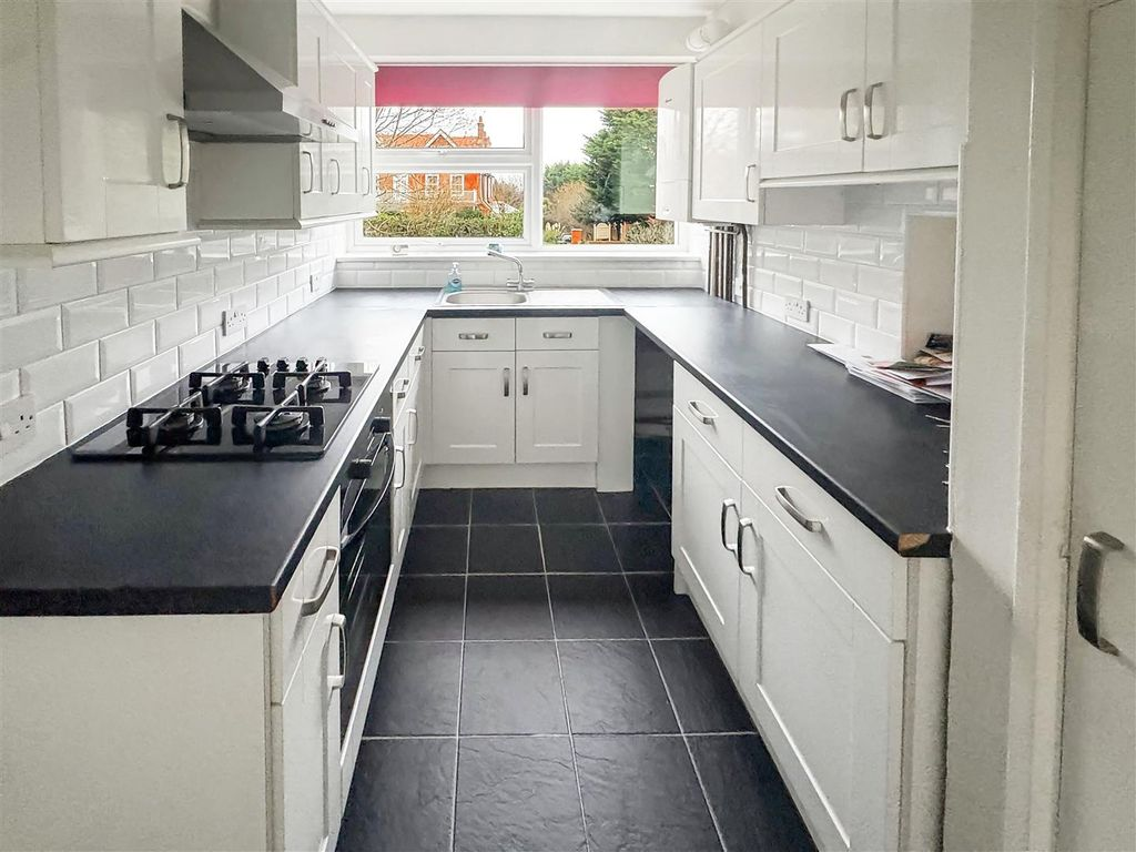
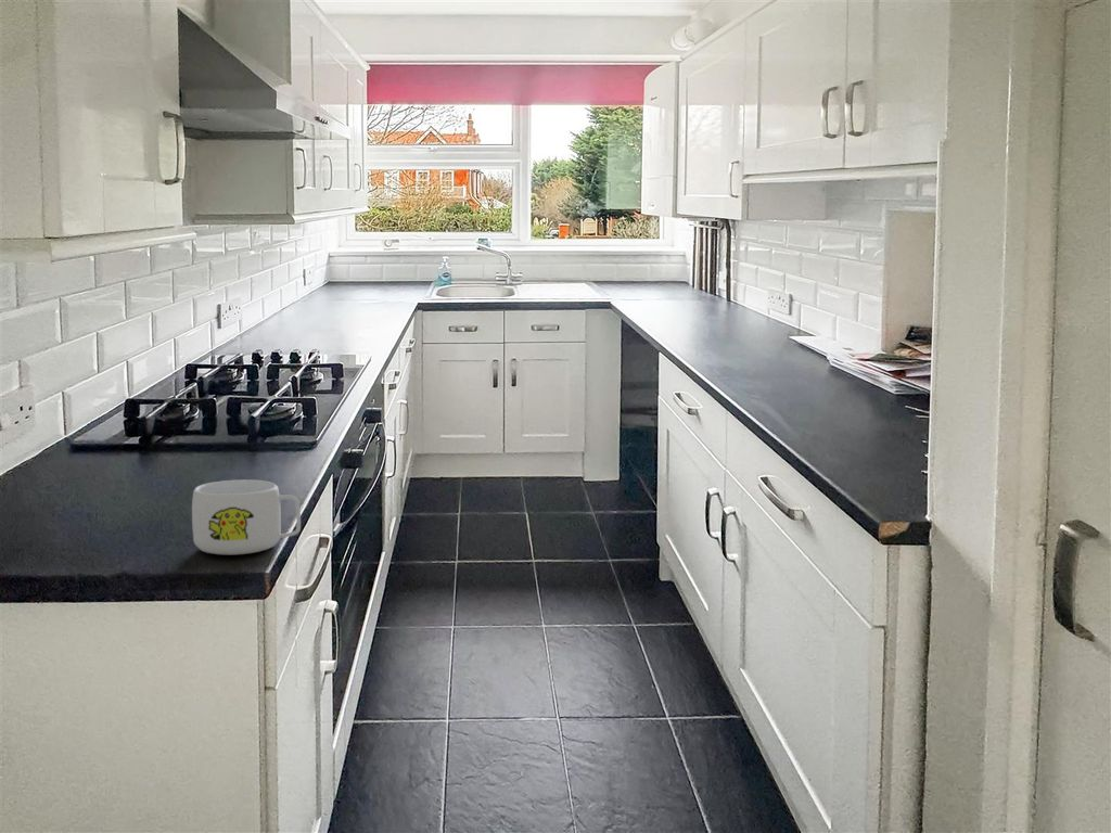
+ mug (238, 516)
